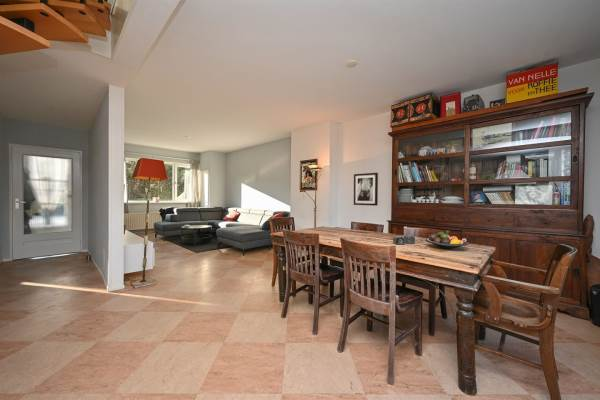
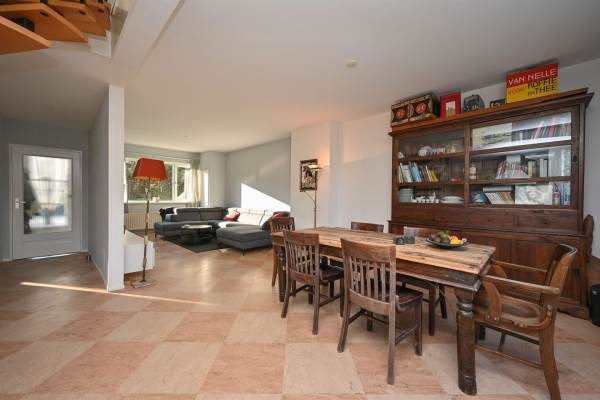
- wall art (365, 189)
